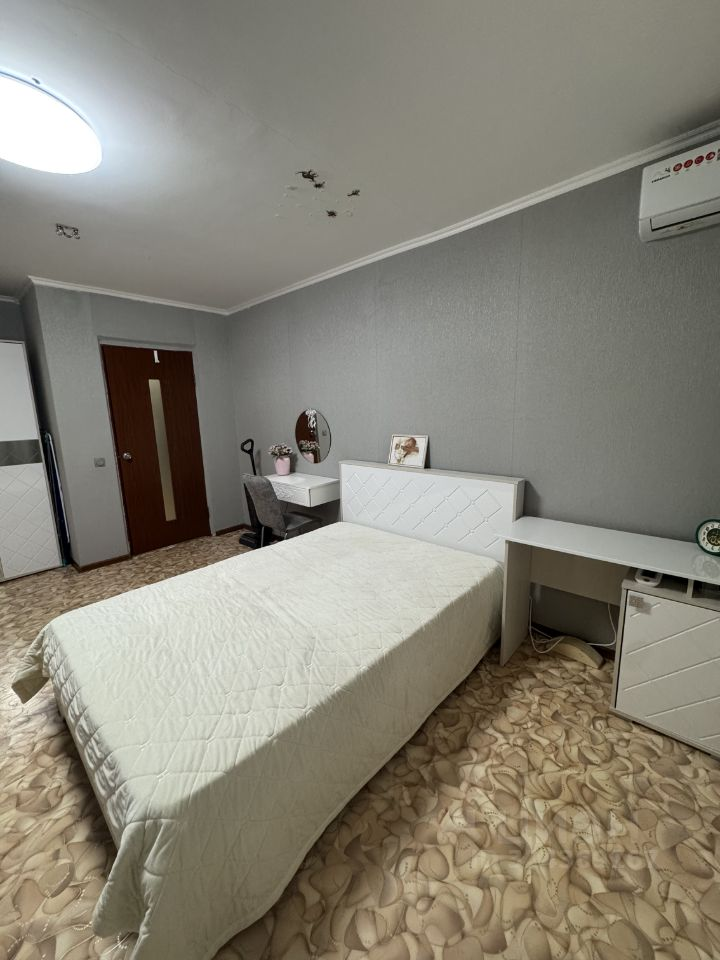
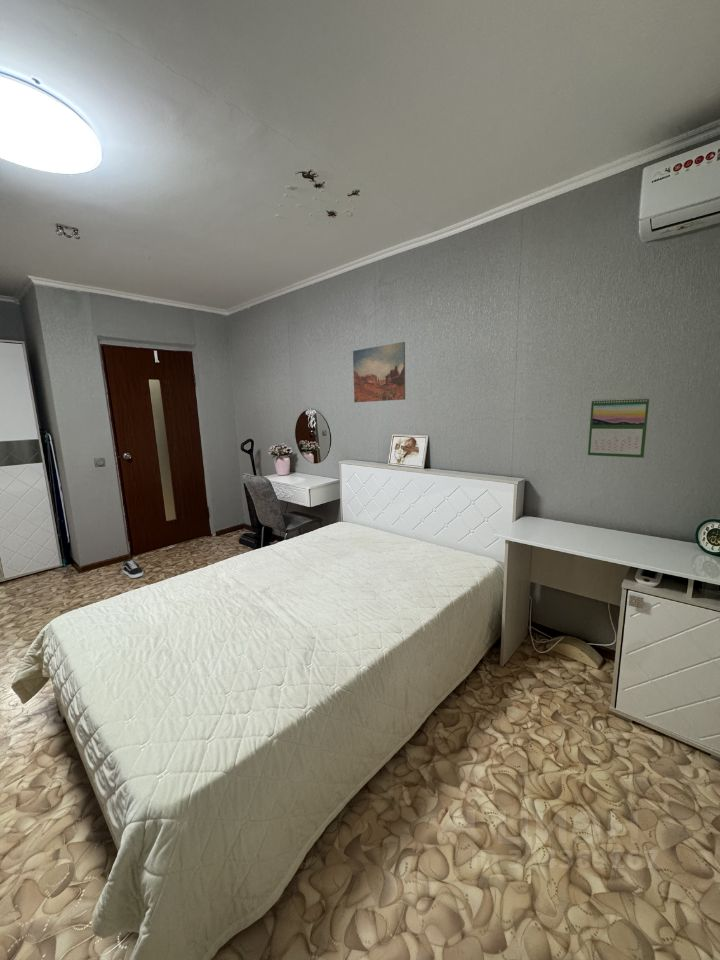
+ shoe (131, 567)
+ calendar (617, 427)
+ wall art (377, 374)
